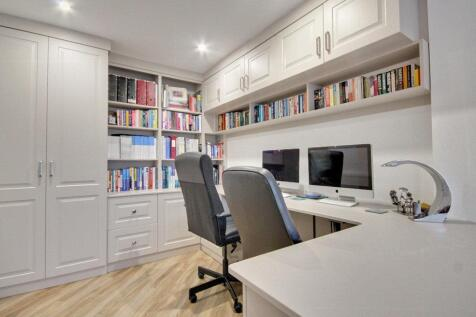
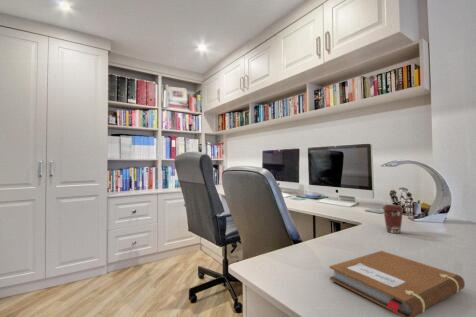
+ notebook (392, 278)
+ coffee cup (393, 218)
